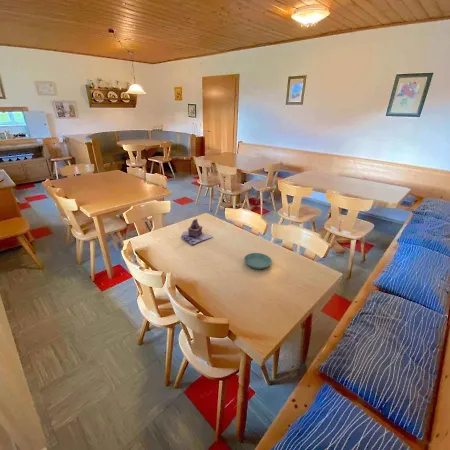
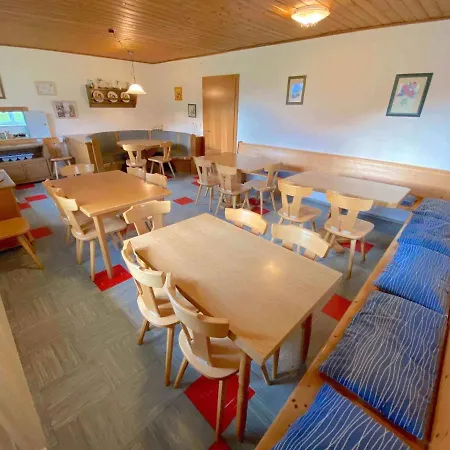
- teapot (194, 228)
- saucer (257, 261)
